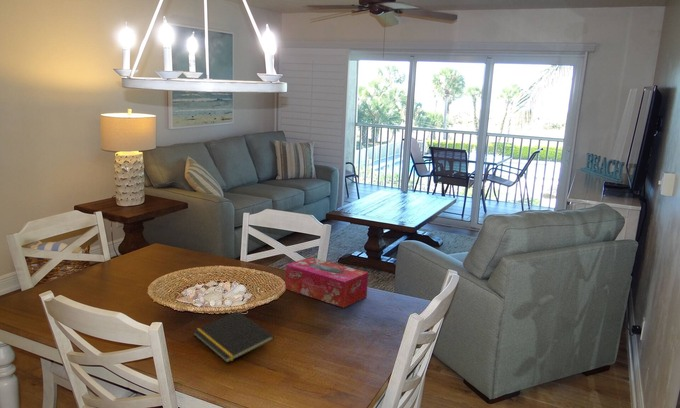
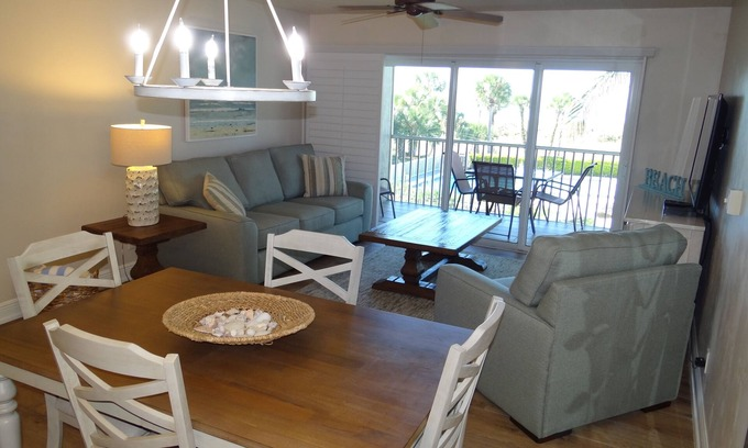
- notepad (232, 334)
- tissue box (326, 280)
